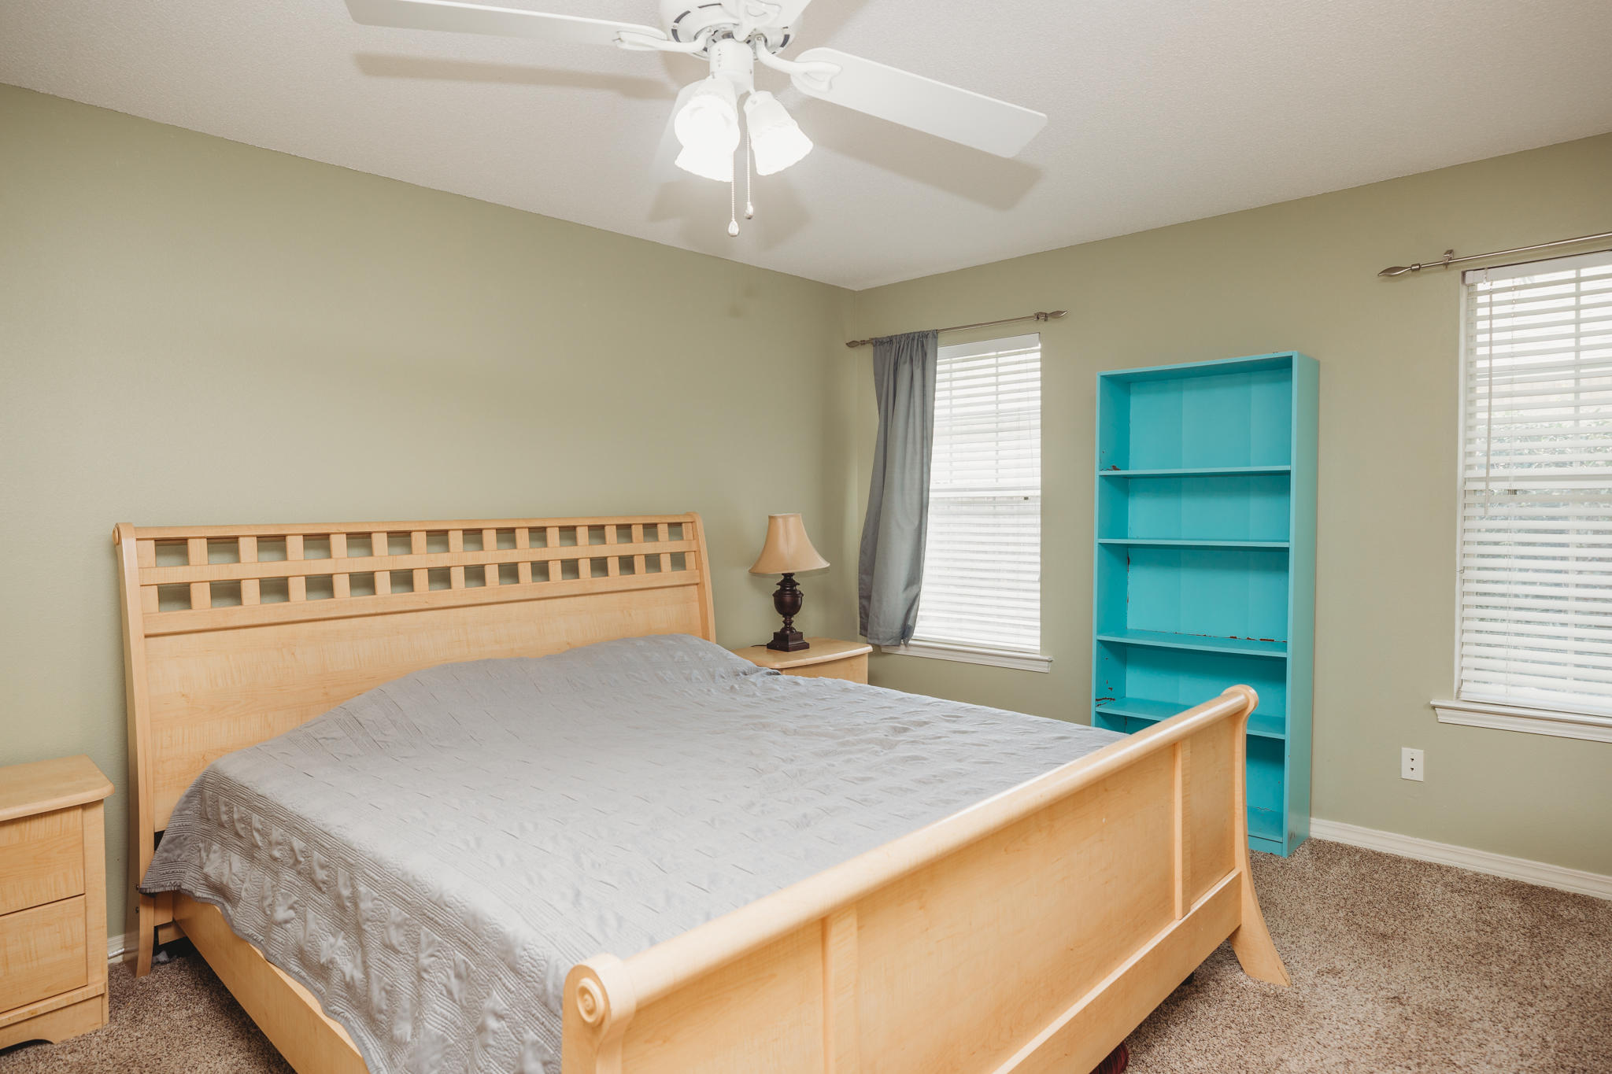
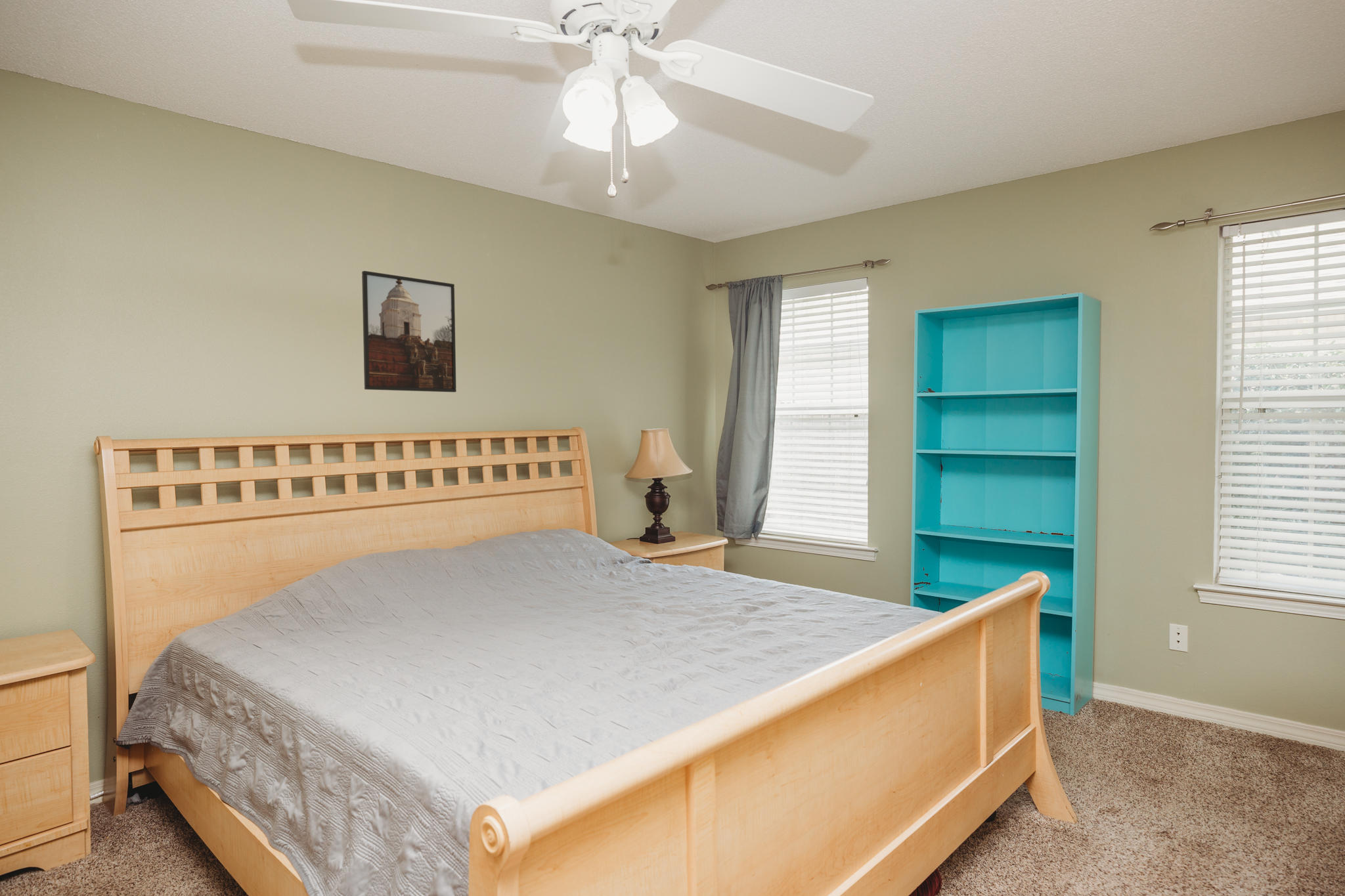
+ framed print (411, 334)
